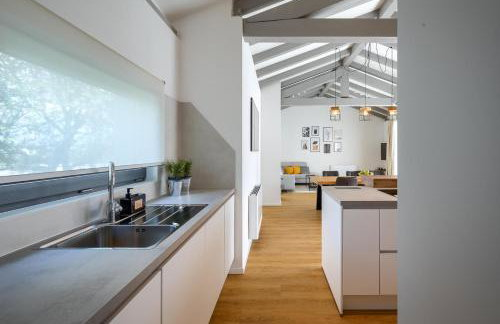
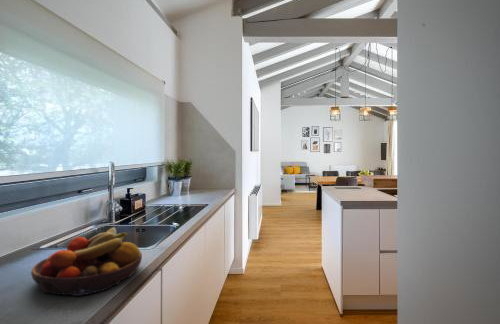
+ fruit bowl (90, 255)
